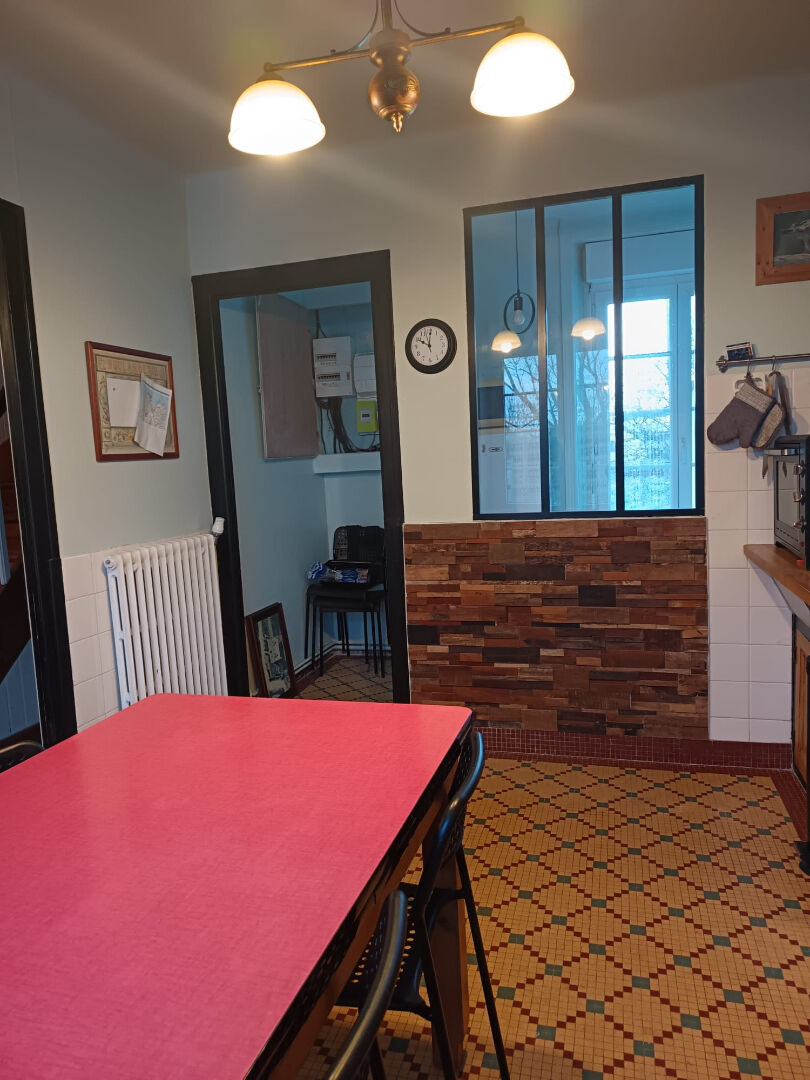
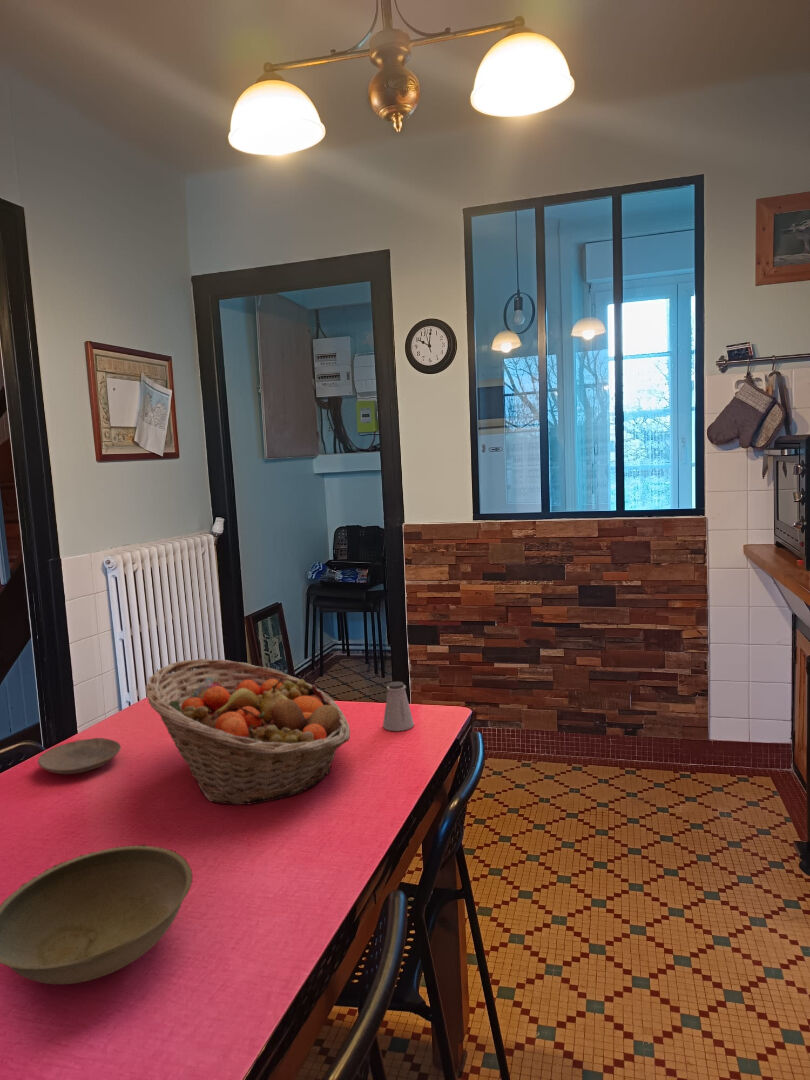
+ fruit basket (251, 719)
+ saltshaker (397, 704)
+ bowl (95, 922)
+ plate (80, 759)
